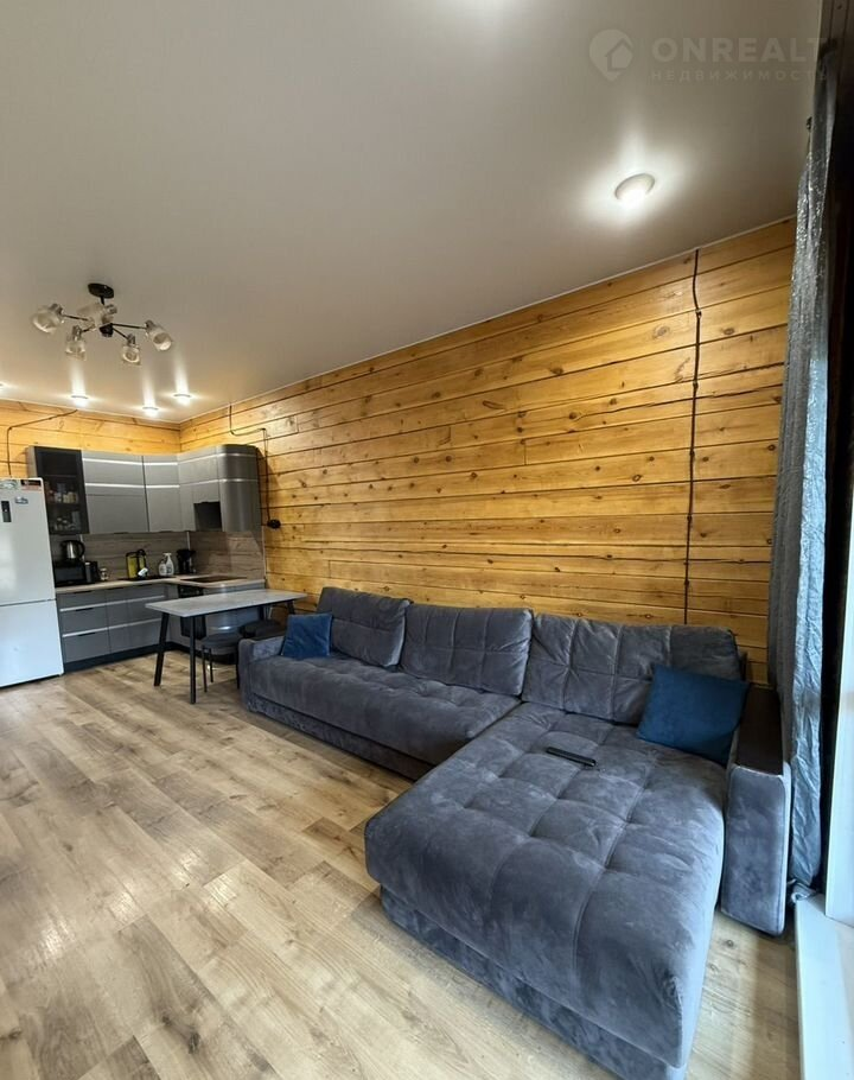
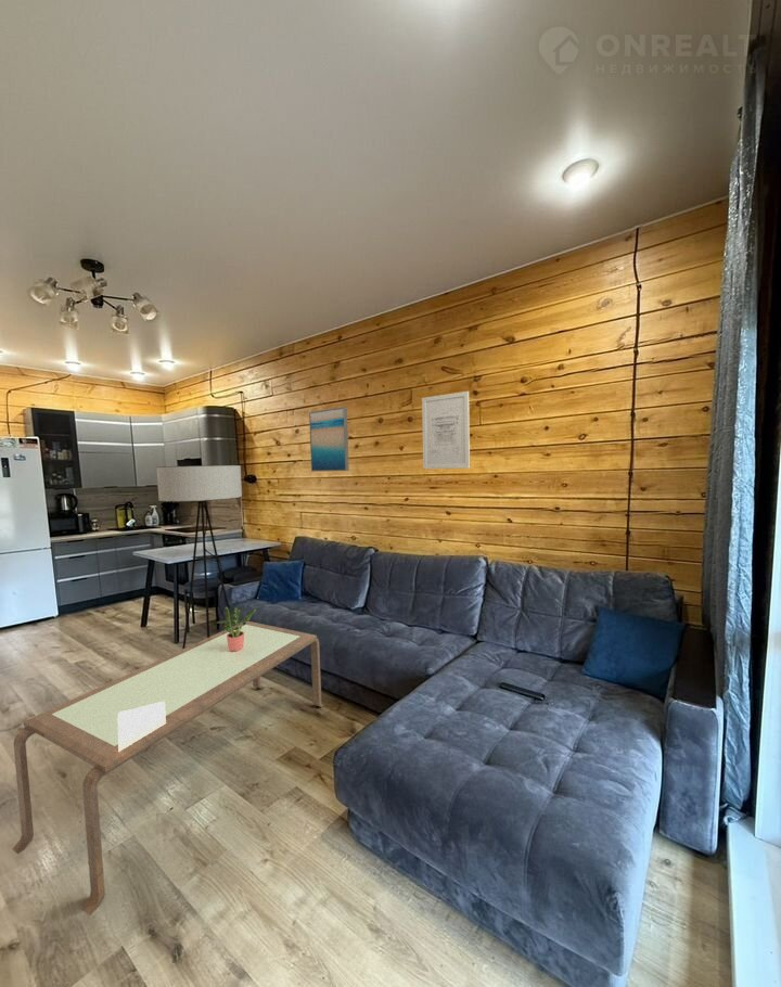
+ coffee table (200, 714)
+ wall art (328, 440)
+ floor lamp (191, 576)
+ wall art (445, 432)
+ potted plant (234, 624)
